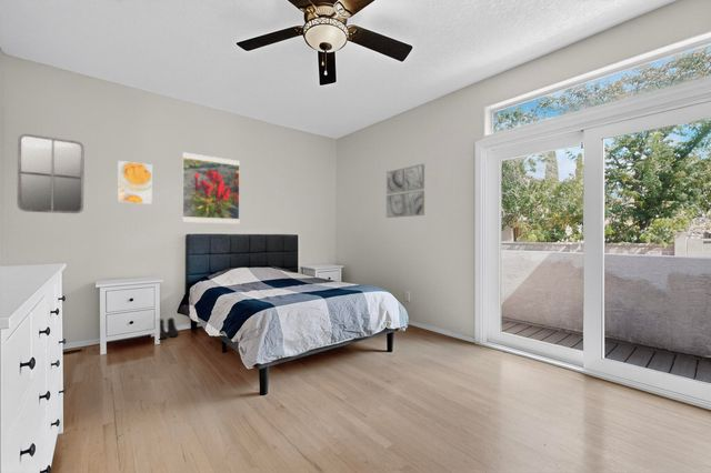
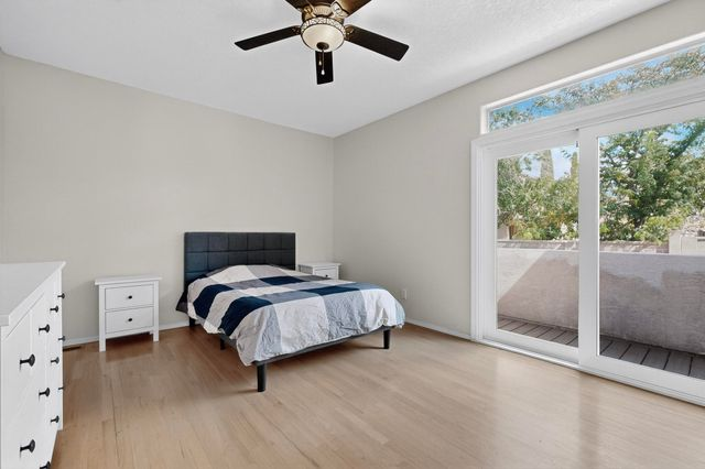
- wall art (403, 191)
- home mirror (52, 174)
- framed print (212, 190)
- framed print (134, 182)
- boots (168, 326)
